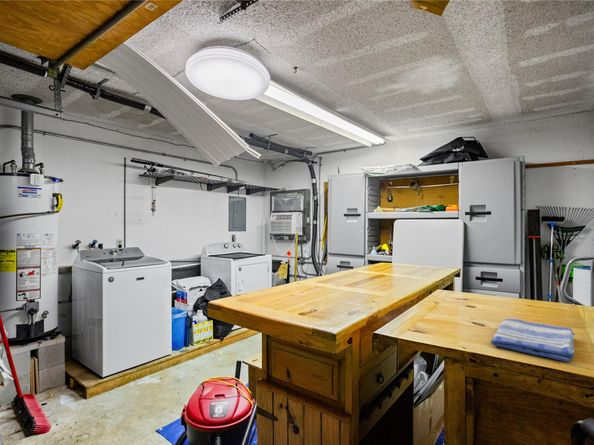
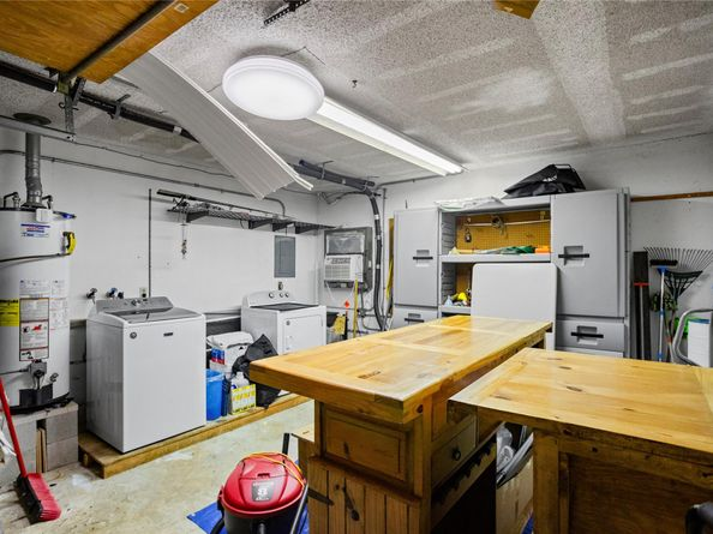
- dish towel (533, 336)
